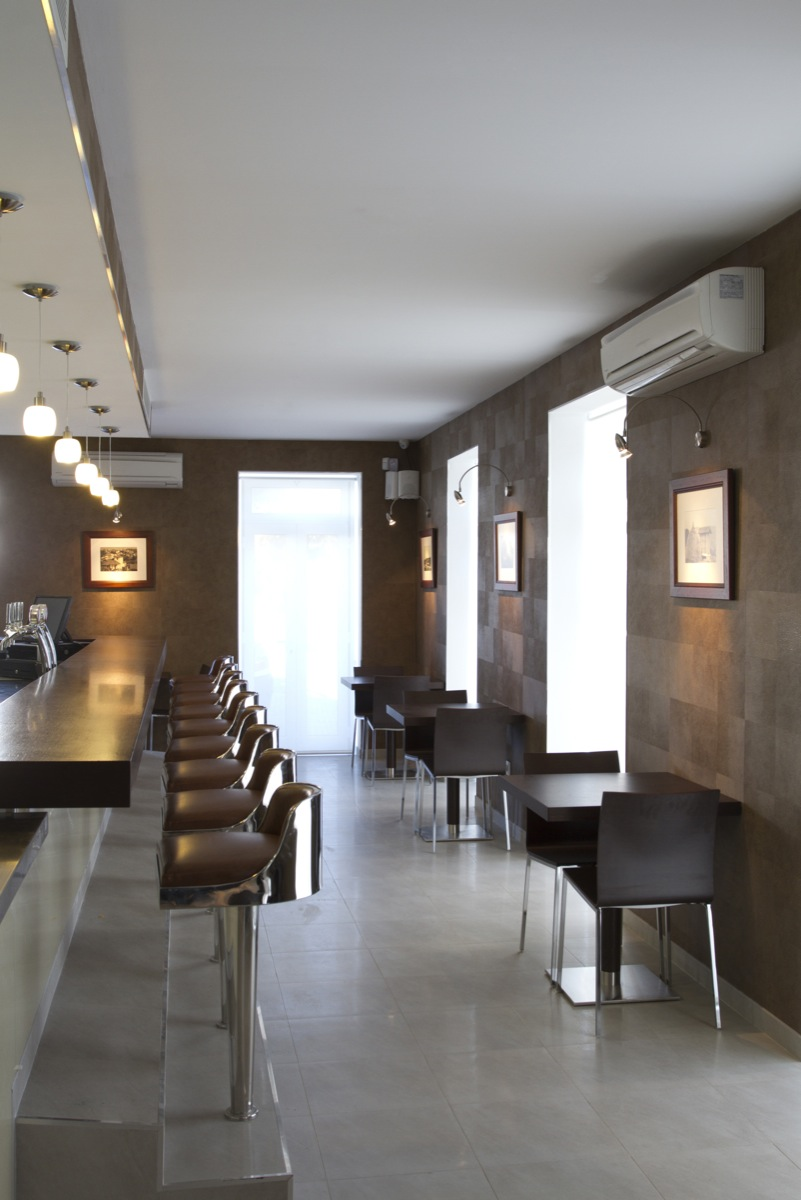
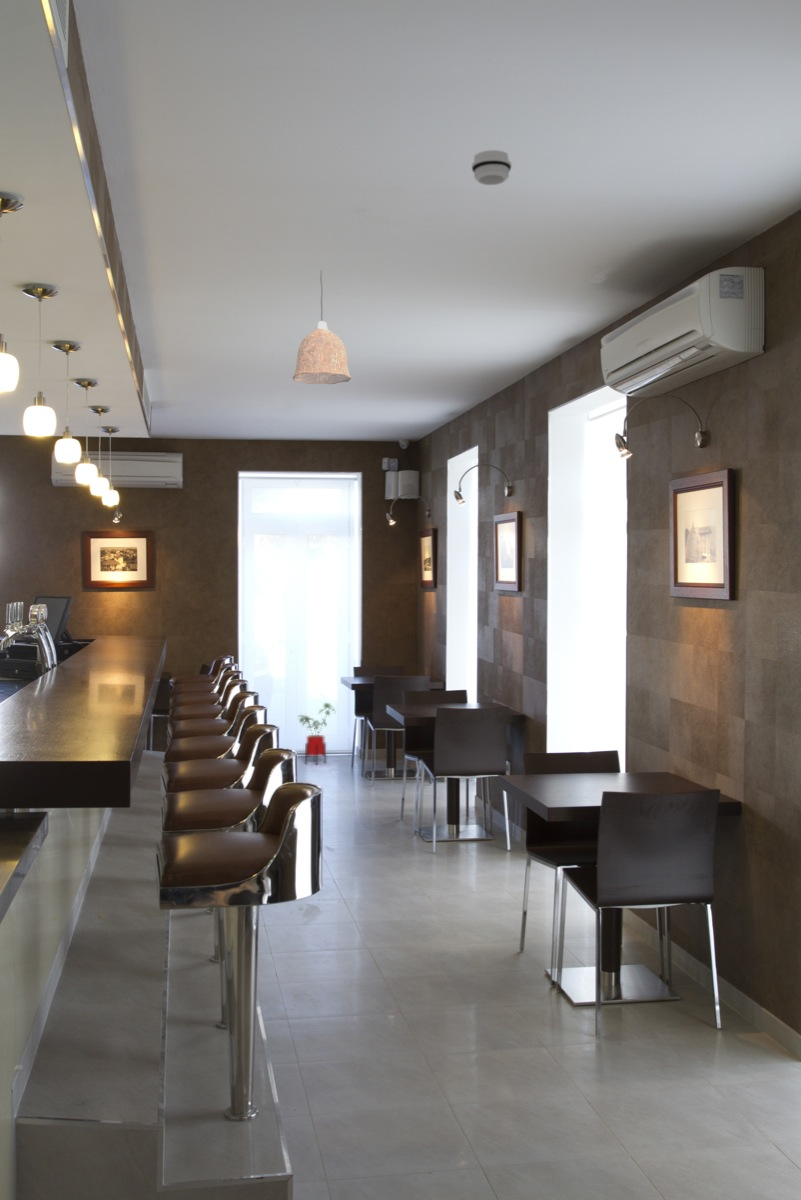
+ pendant lamp (321, 324)
+ house plant (318, 733)
+ smoke detector (491, 168)
